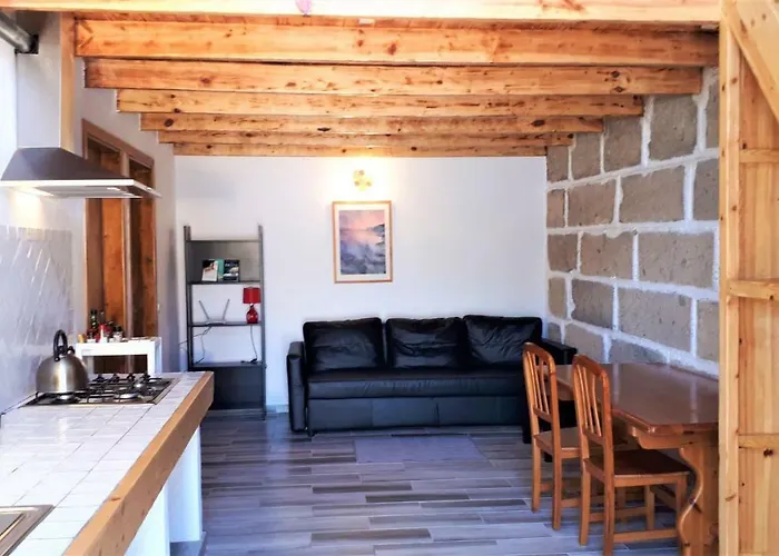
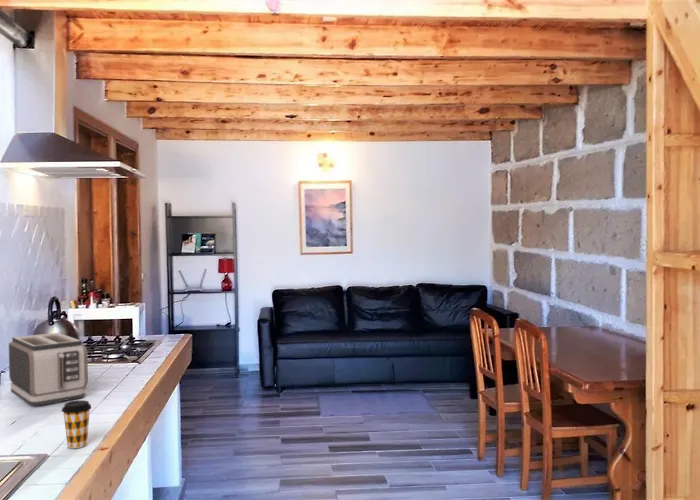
+ toaster (47, 366)
+ coffee cup (77, 424)
